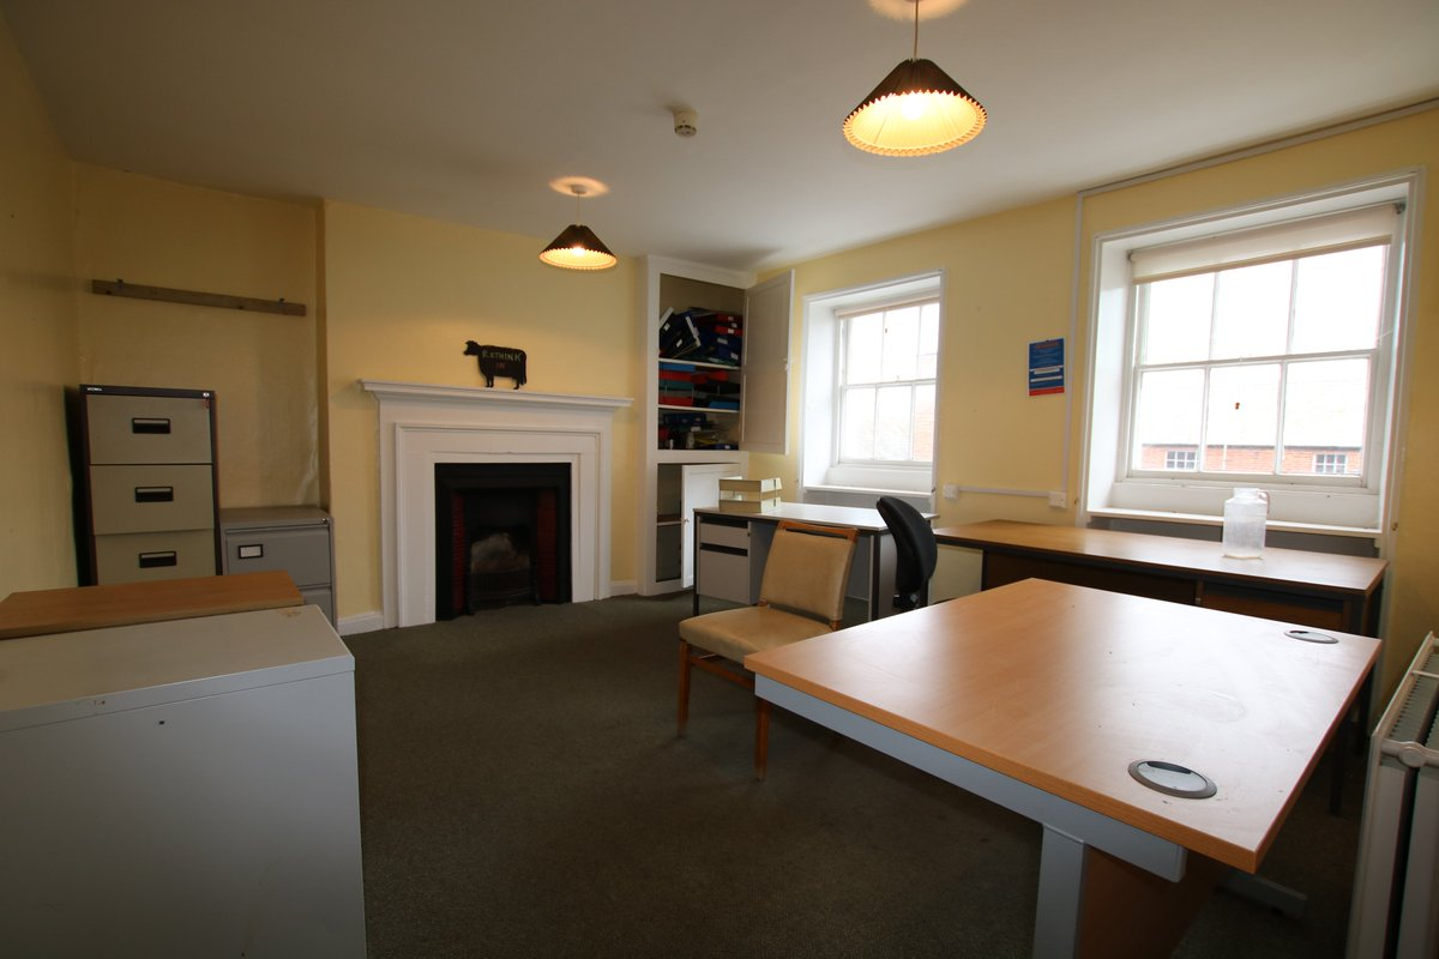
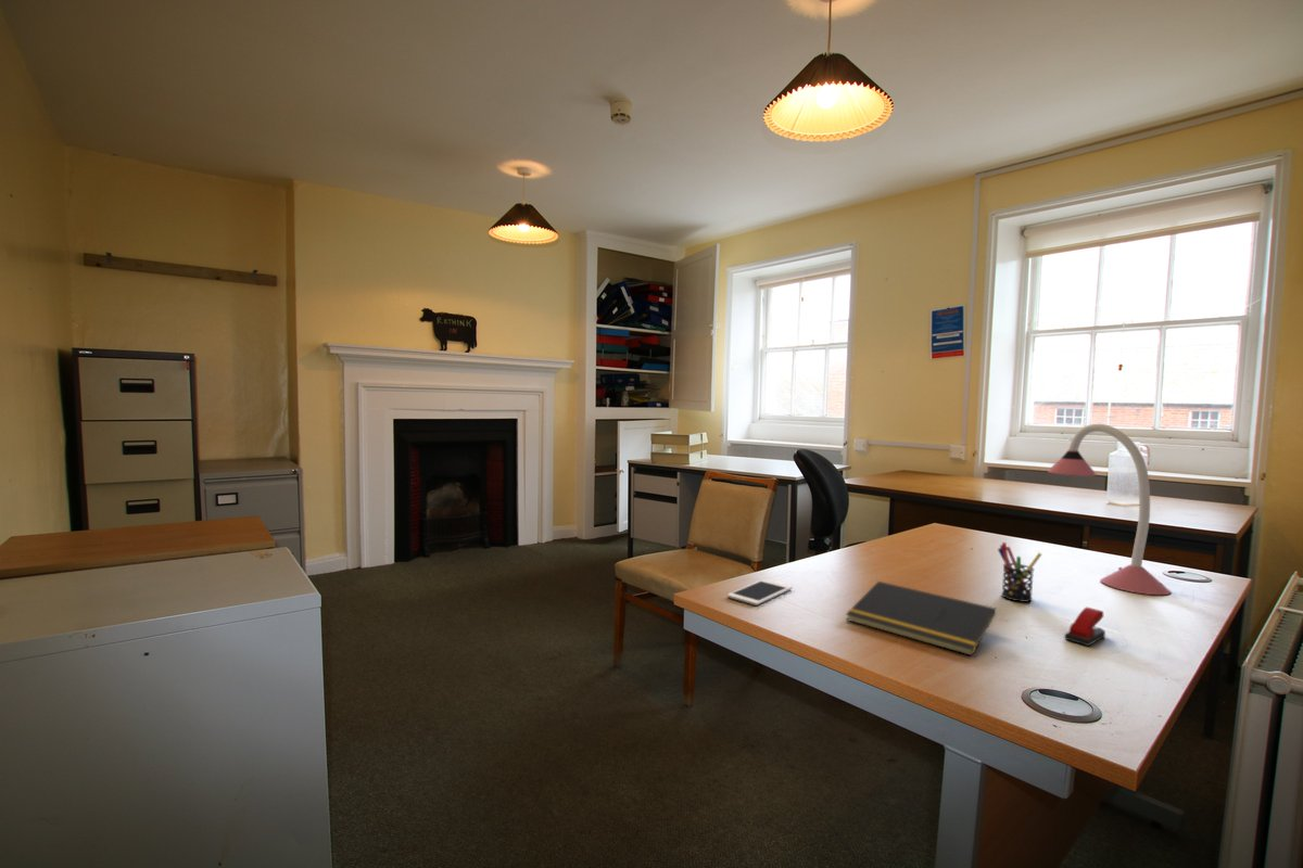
+ stapler (1087, 624)
+ pen holder (1016, 571)
+ cell phone (760, 591)
+ notepad (920, 613)
+ desk lamp (1095, 475)
